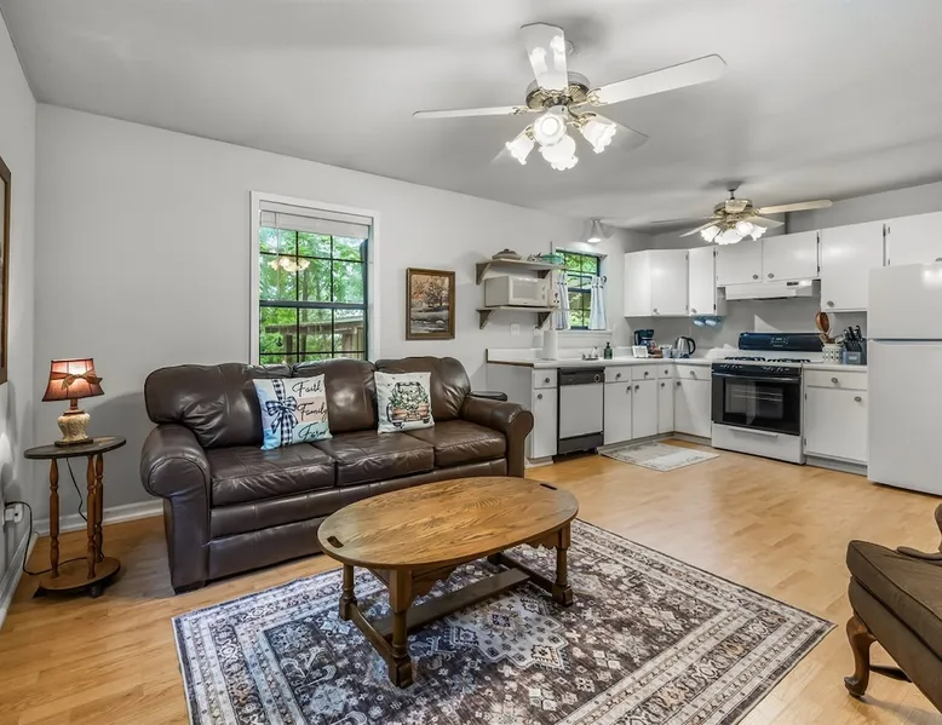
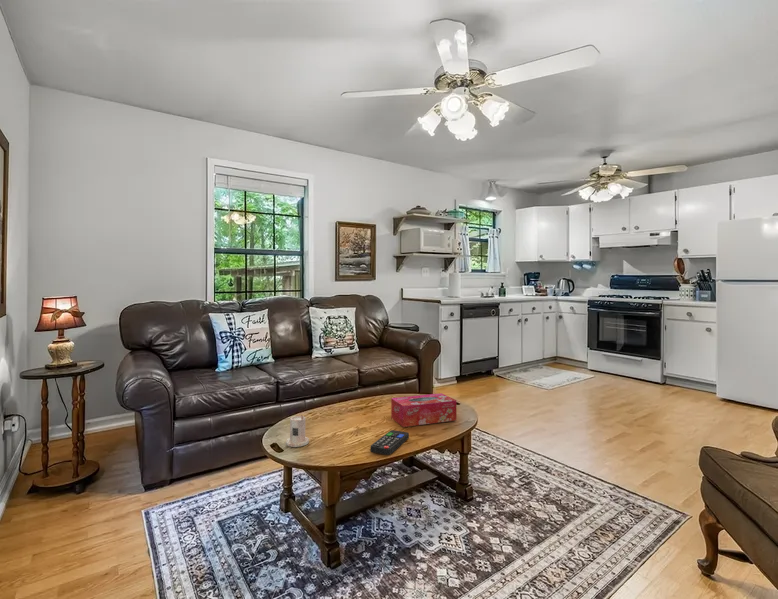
+ remote control (390, 441)
+ candle (297, 428)
+ tissue box (423, 409)
